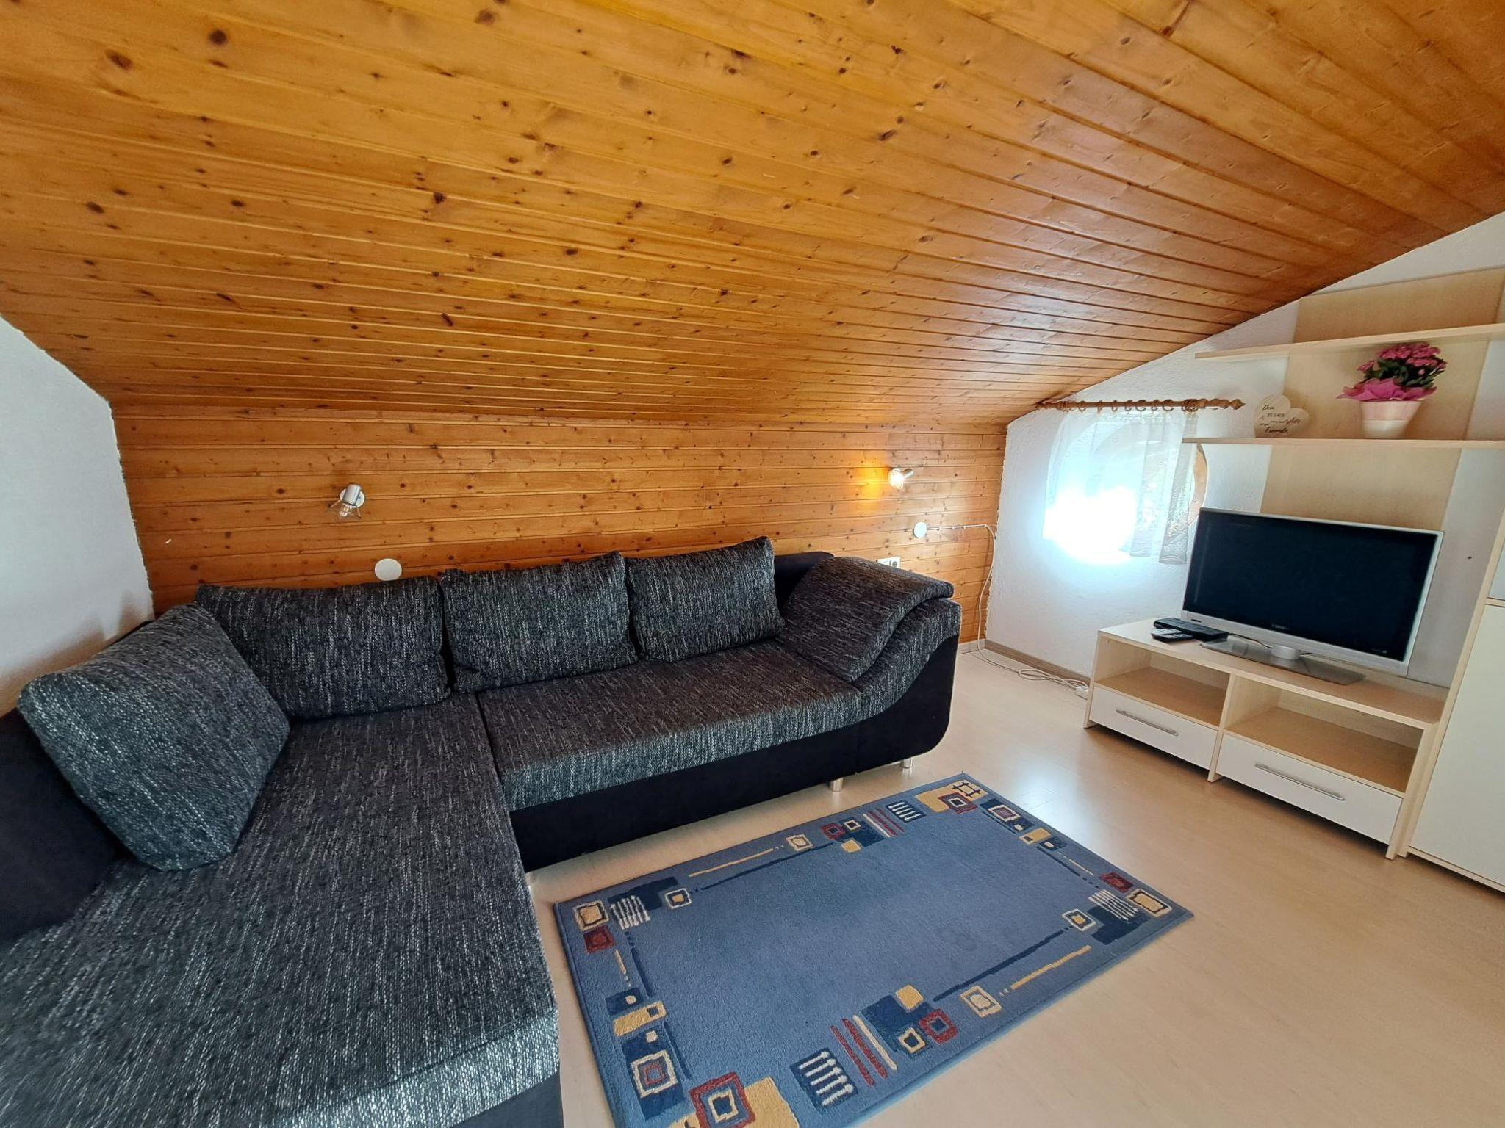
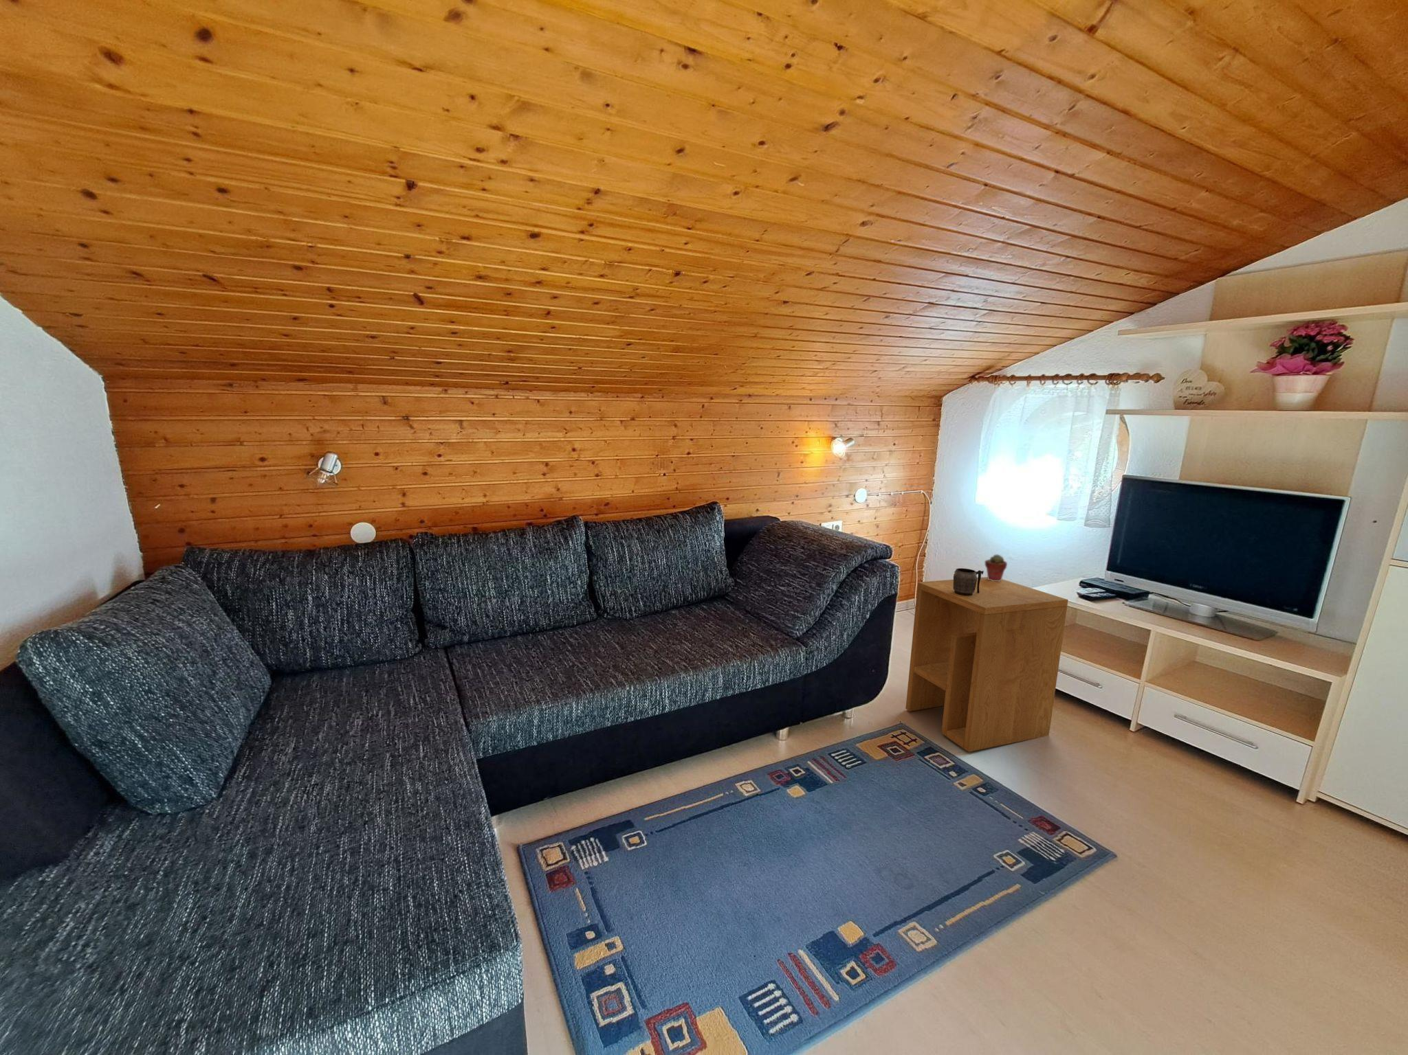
+ mug (968, 581)
+ side table (982, 657)
+ potted succulent (996, 566)
